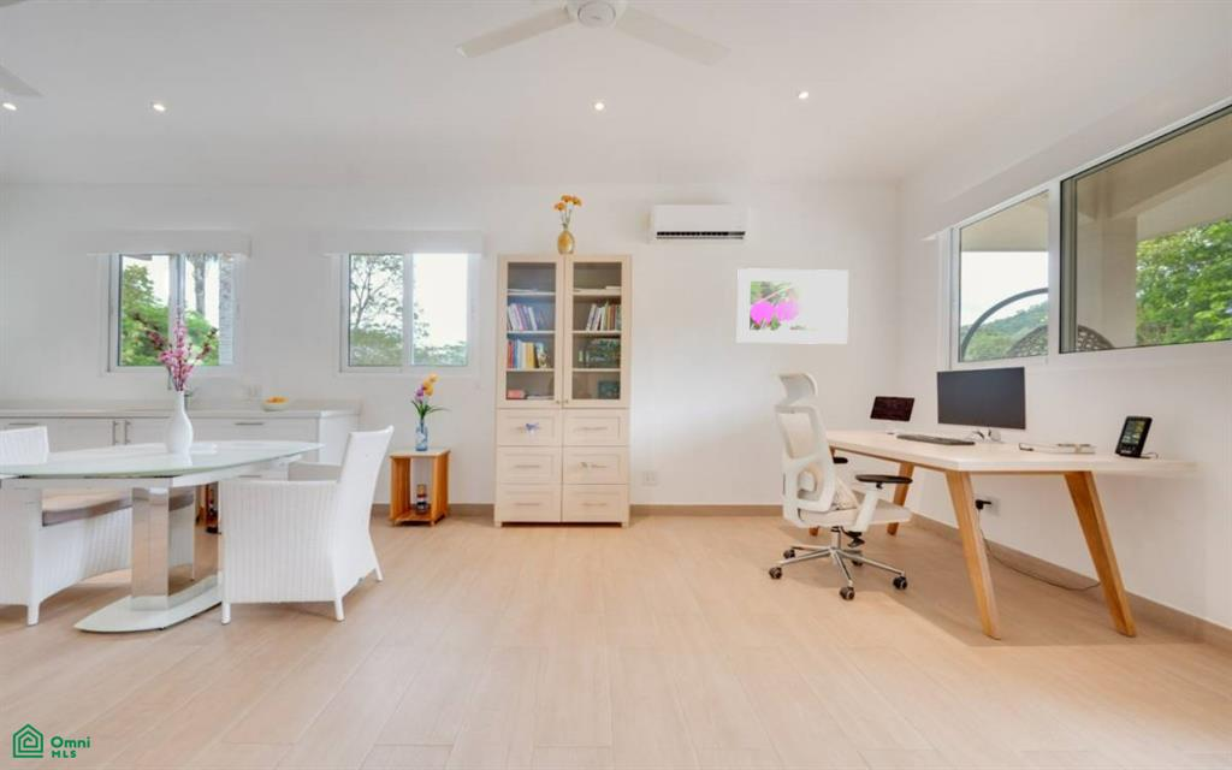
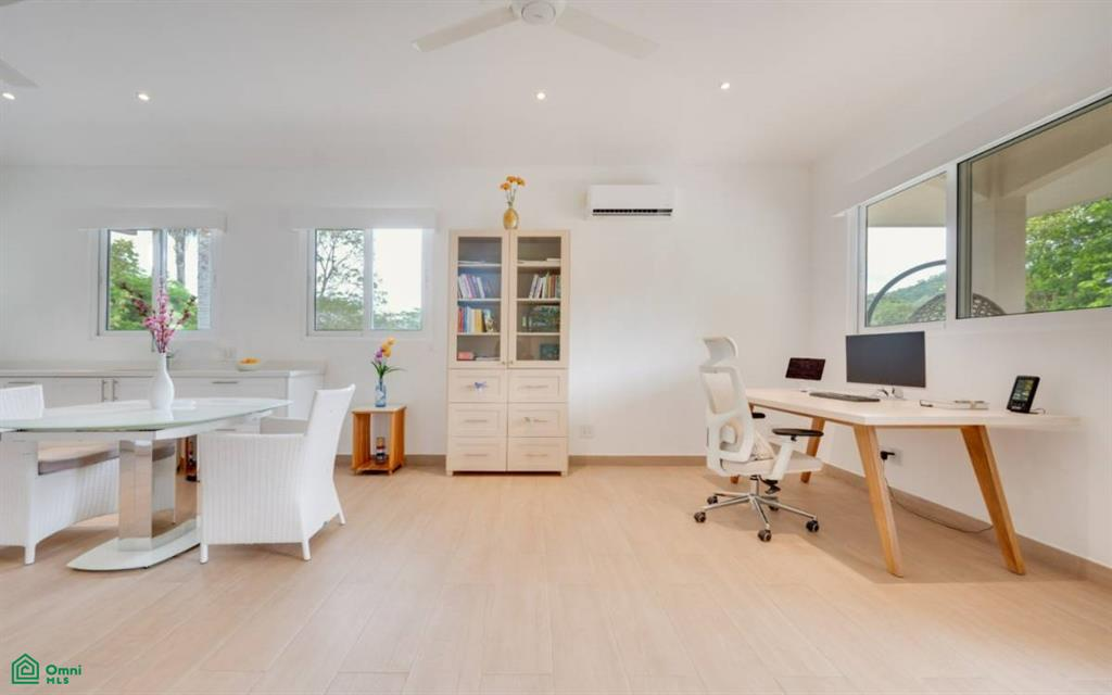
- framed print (792, 306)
